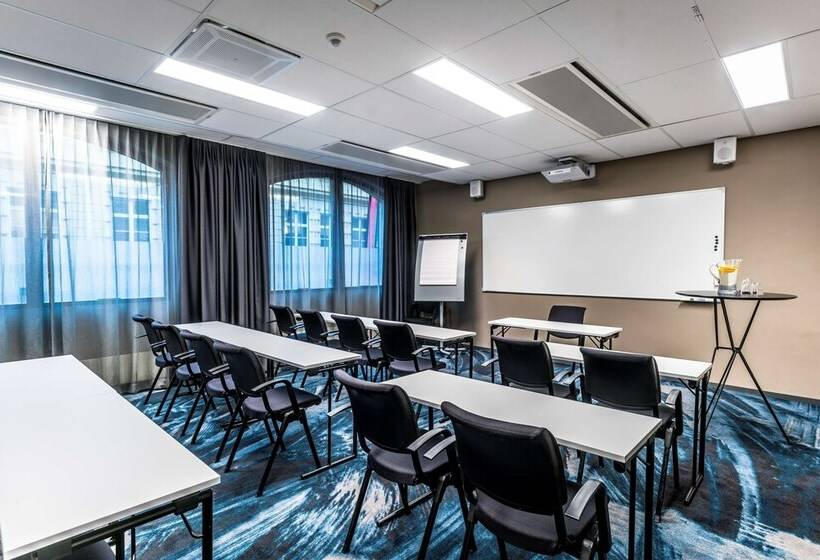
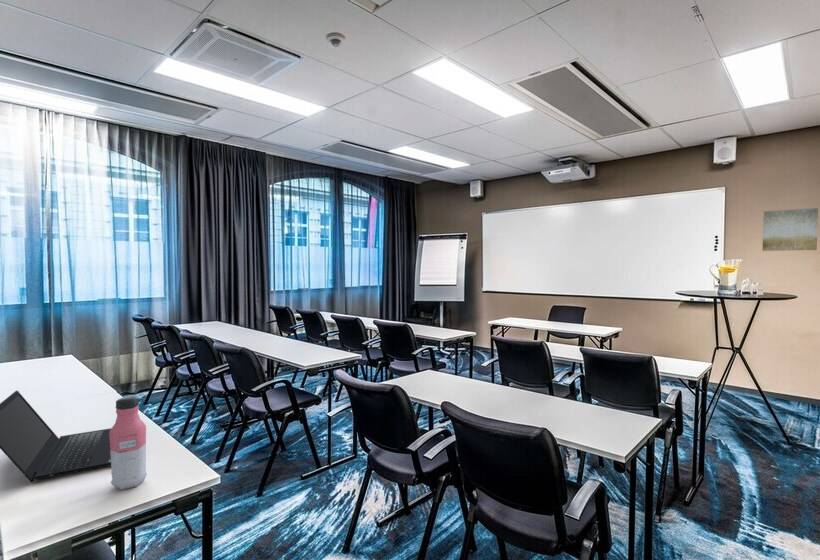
+ laptop computer (71, 434)
+ wall art (789, 230)
+ water bottle (128, 440)
